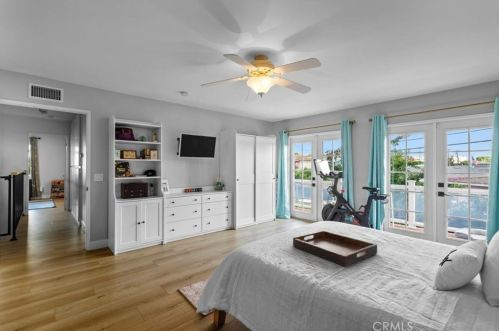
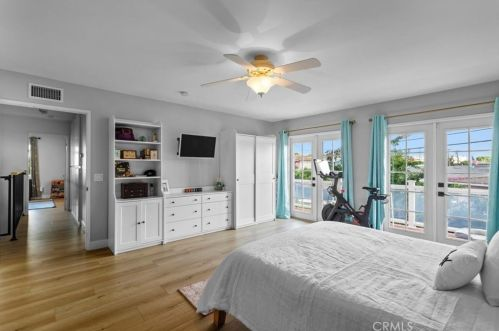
- serving tray (332, 245)
